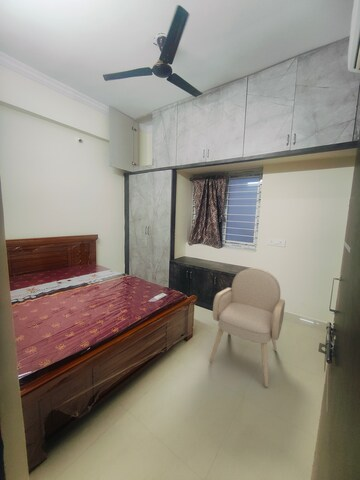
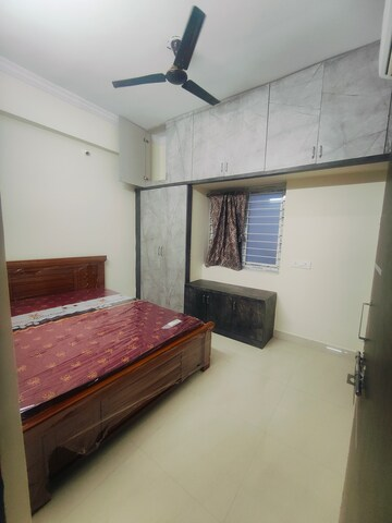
- armchair (248, 315)
